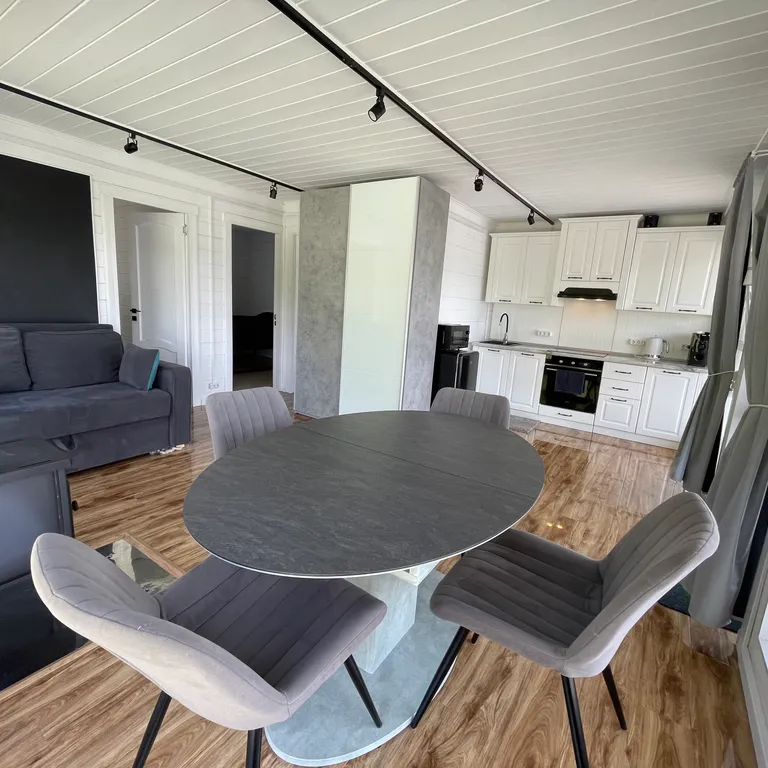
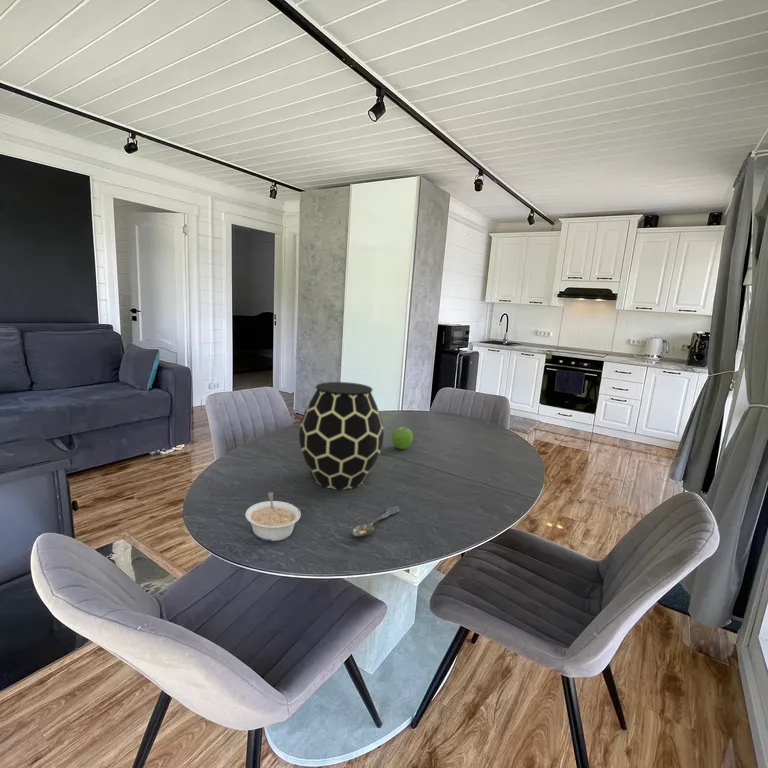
+ vase (341, 433)
+ fruit (402, 438)
+ spoon (377, 520)
+ legume (271, 519)
